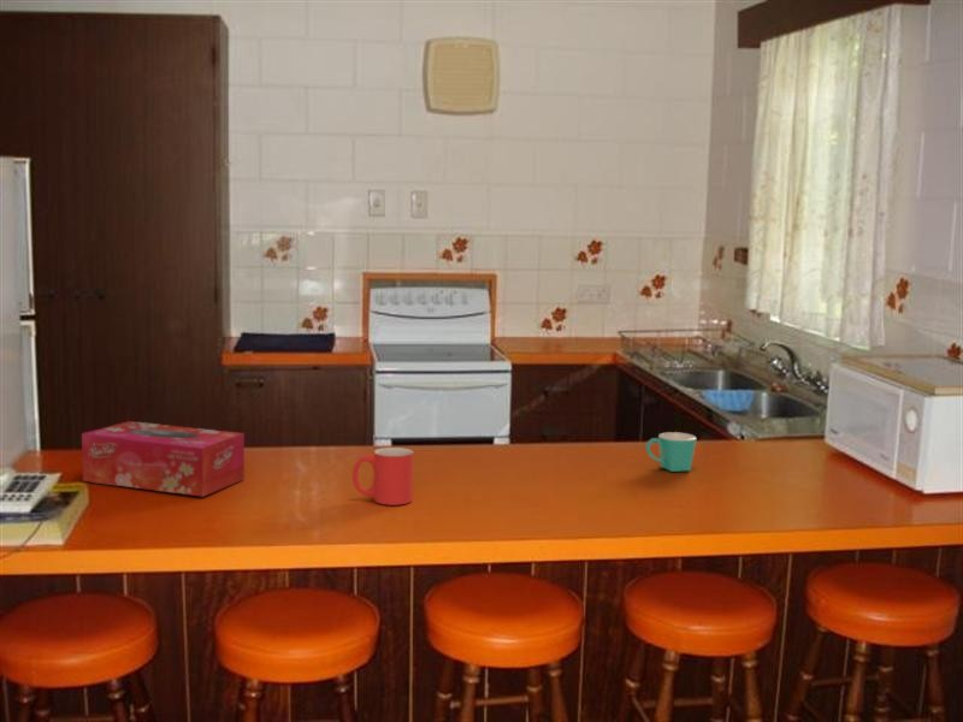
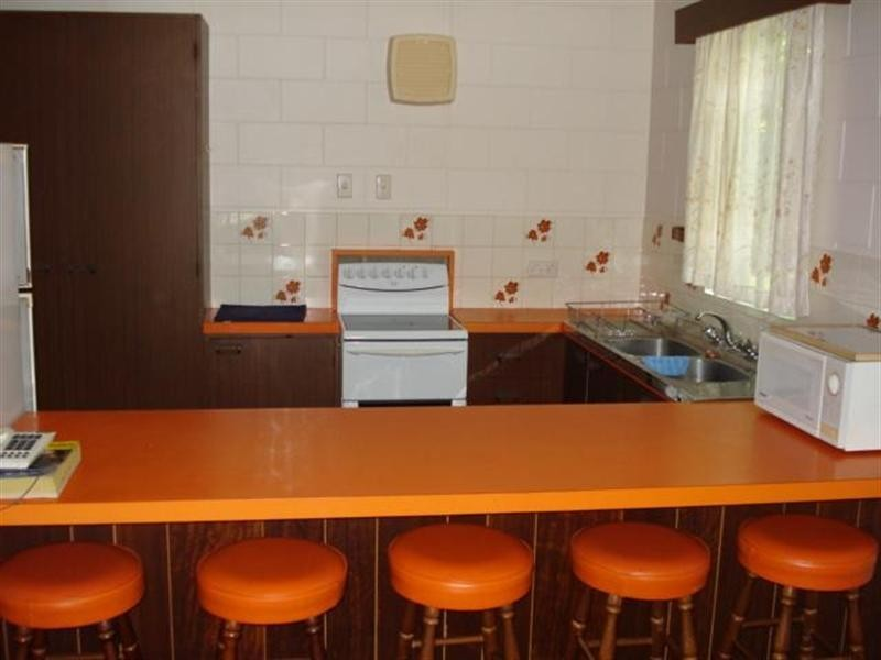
- mug (669, 452)
- tissue box (164, 456)
- mug (382, 475)
